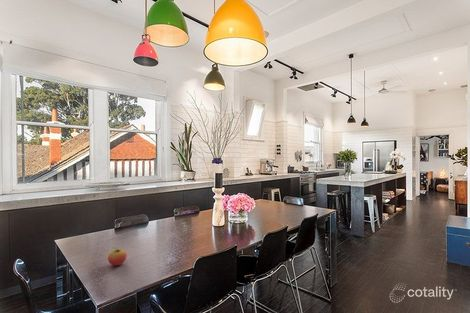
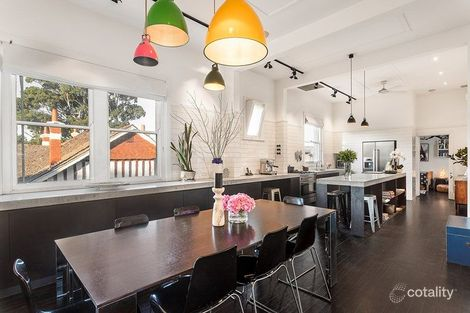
- fruit (117, 255)
